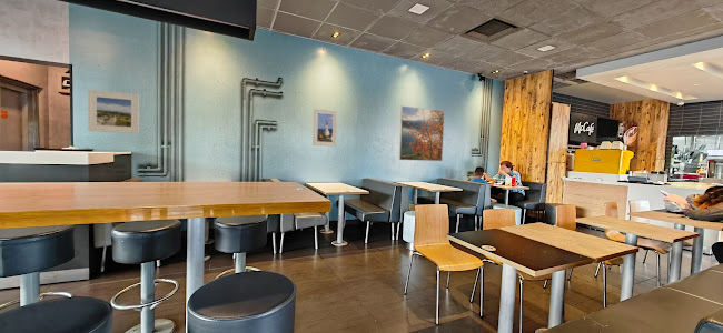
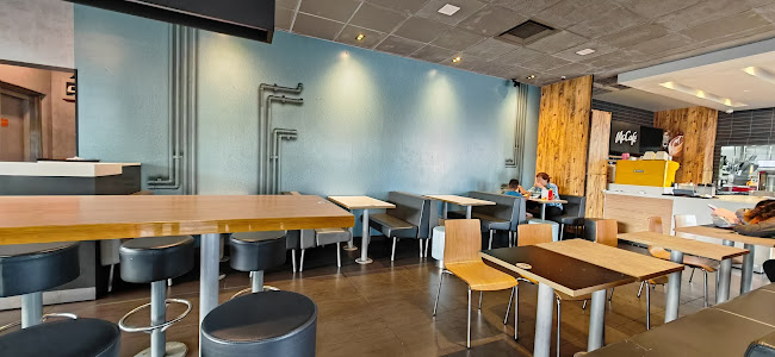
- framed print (115, 112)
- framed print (422, 134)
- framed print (325, 128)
